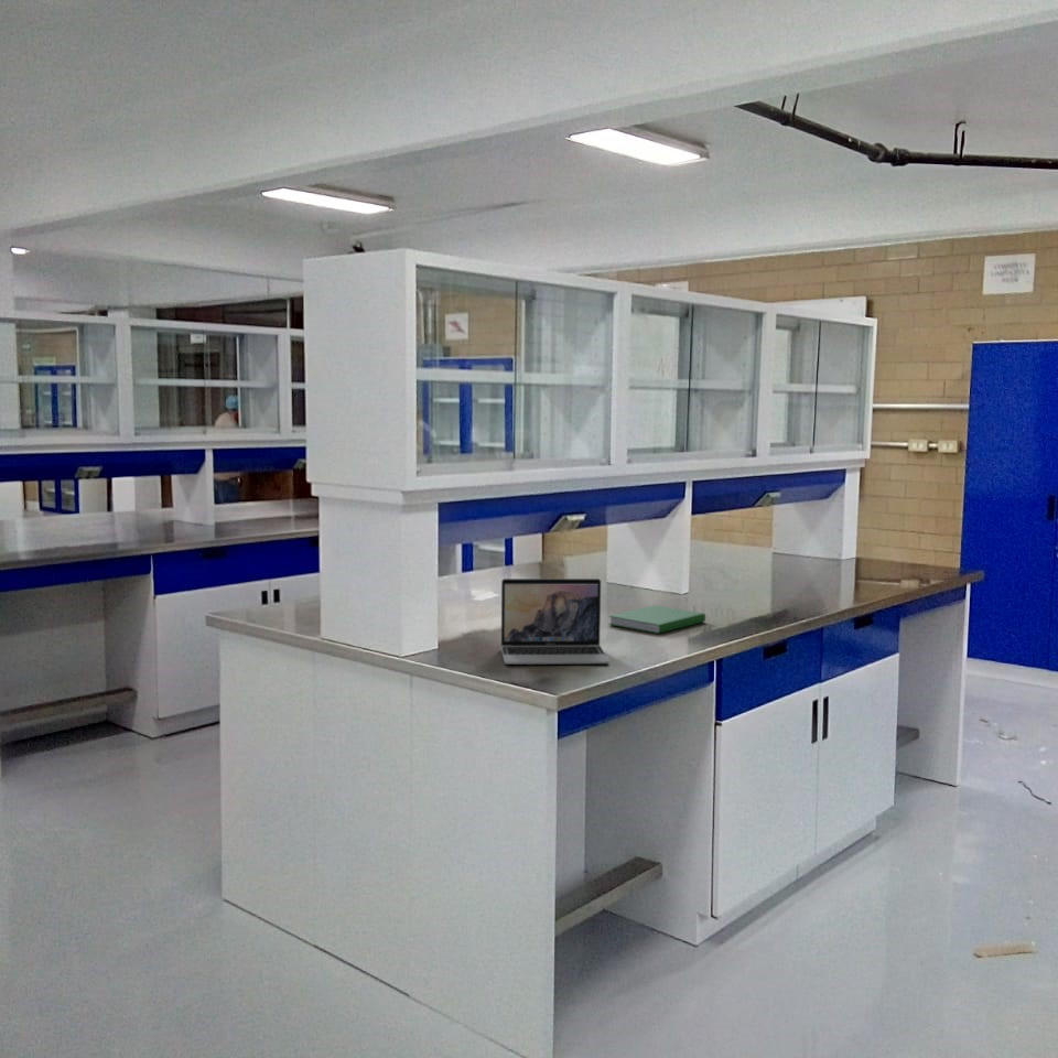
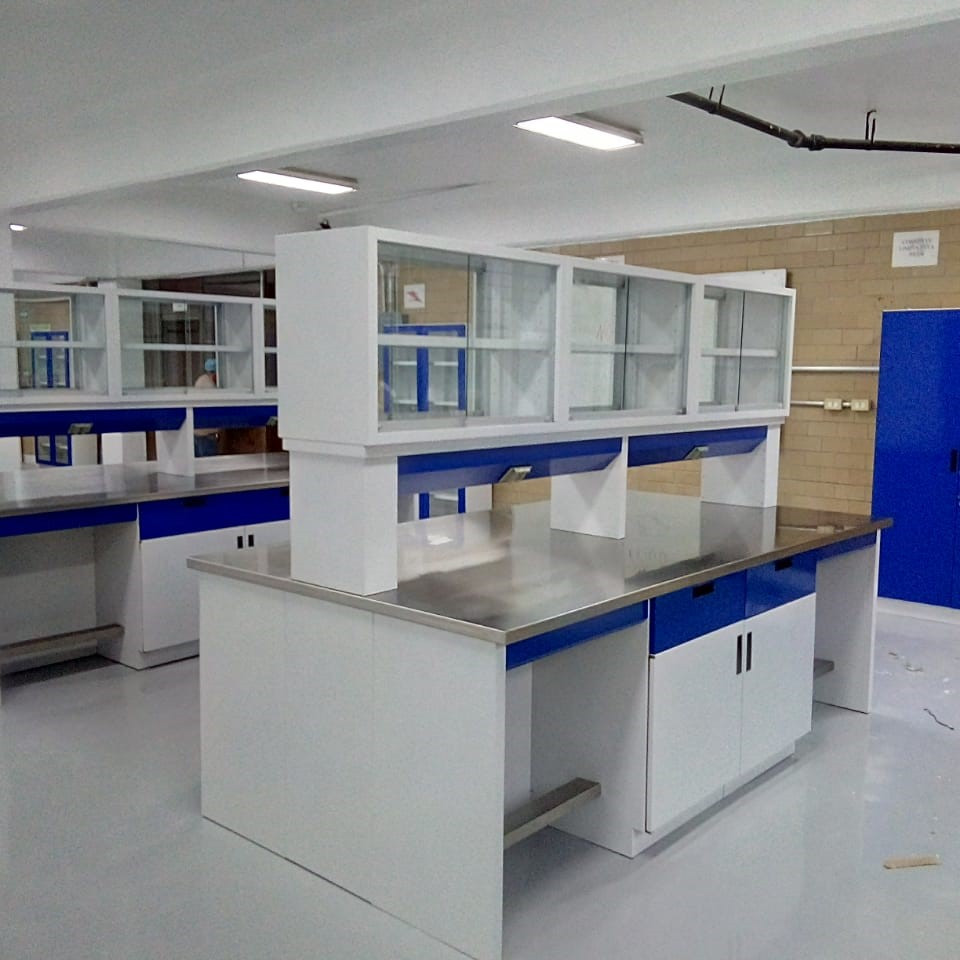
- laptop (553, 620)
- hardcover book (657, 618)
